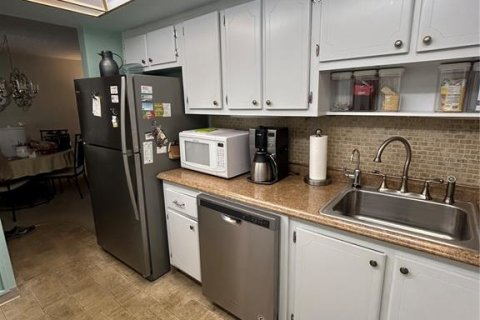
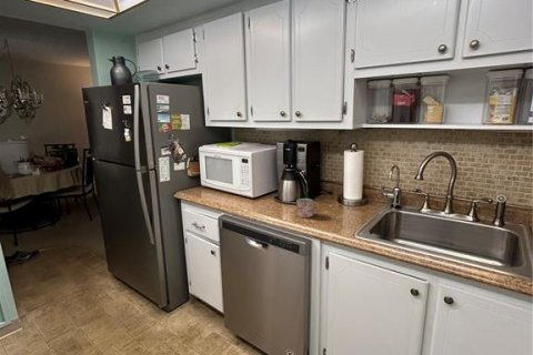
+ mug (306, 207)
